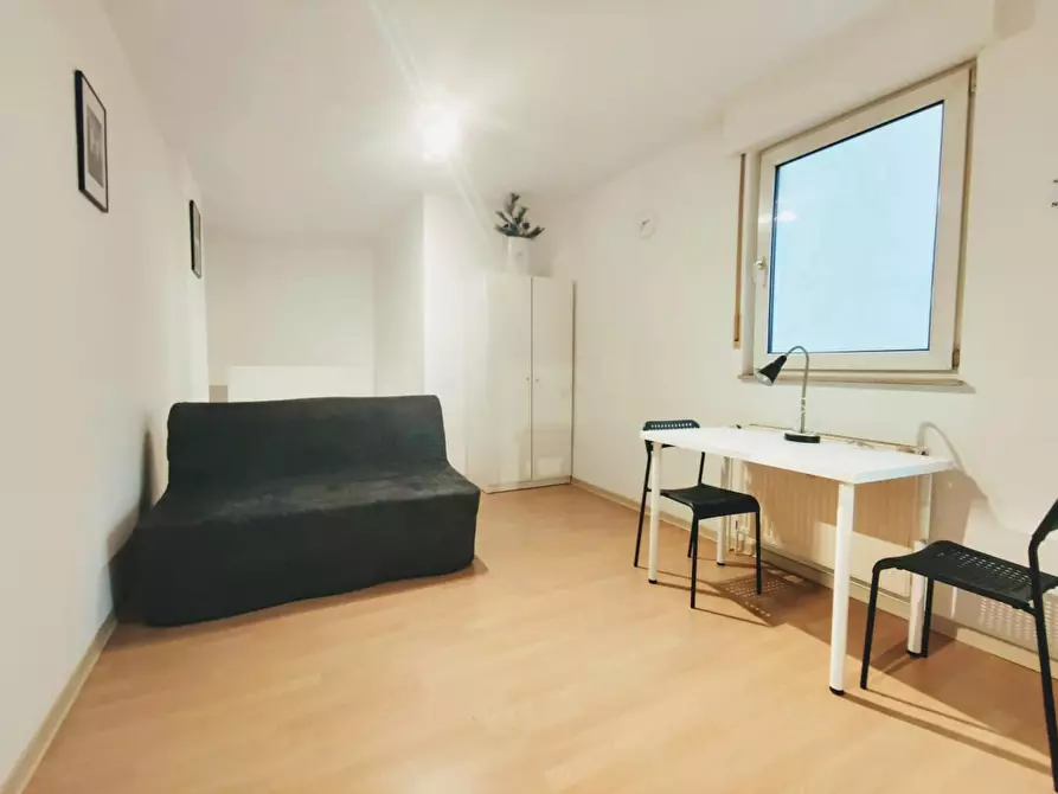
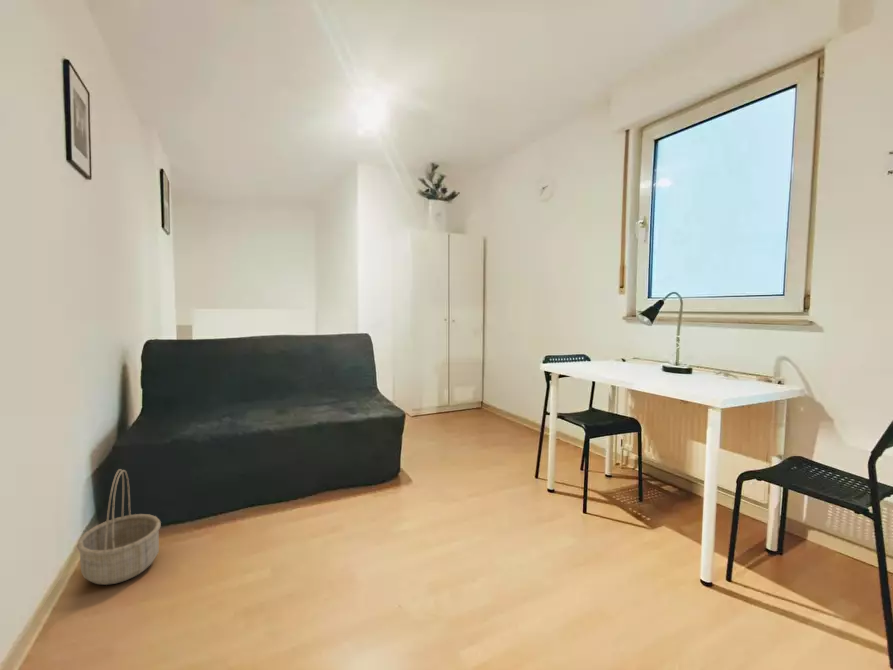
+ basket (120, 519)
